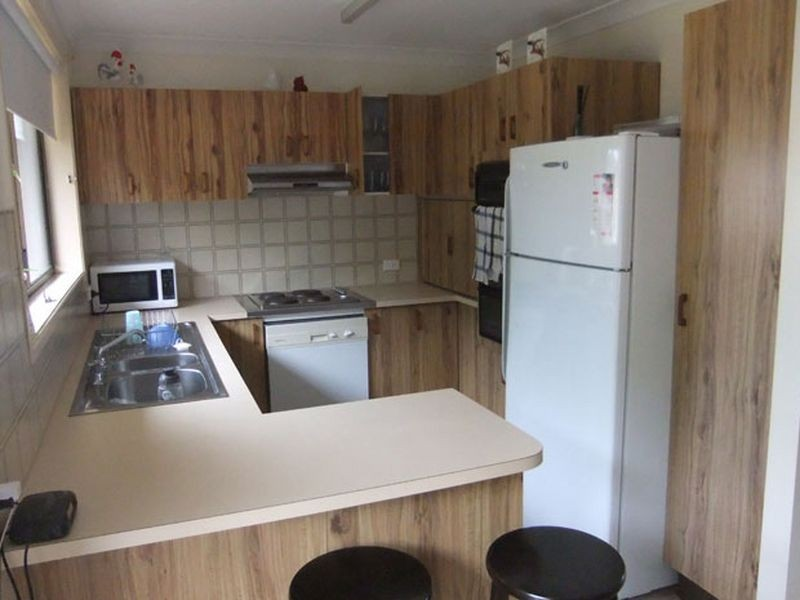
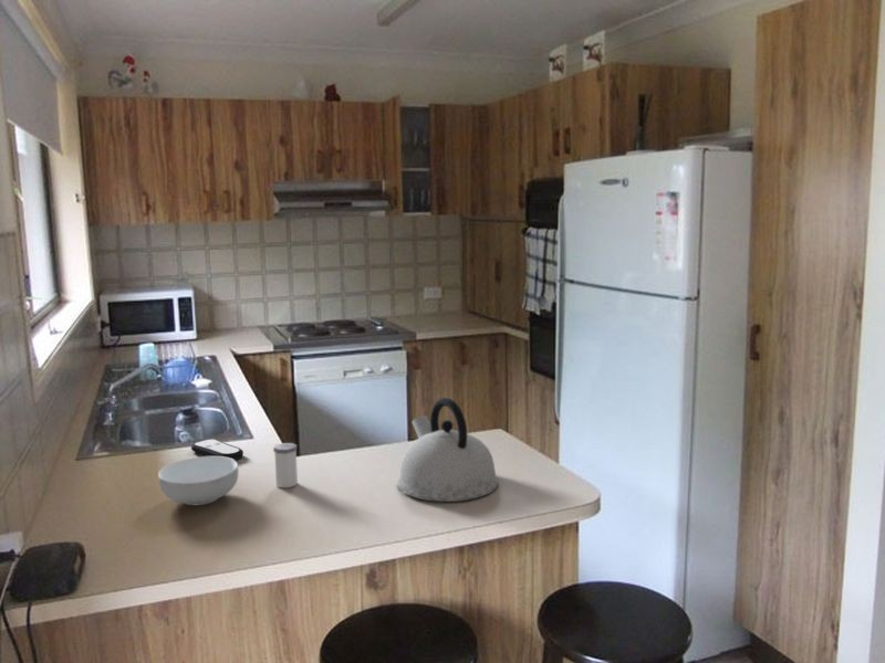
+ cereal bowl (199, 483)
+ kettle (444, 439)
+ salt shaker (285, 465)
+ remote control (218, 450)
